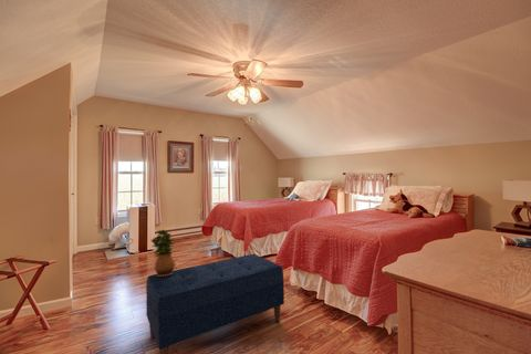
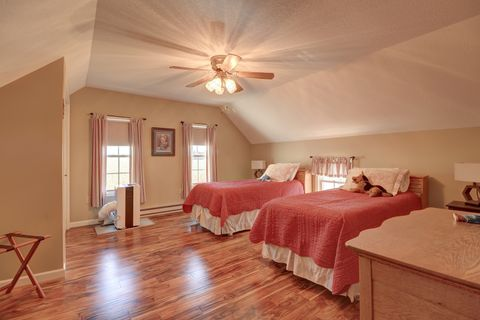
- potted plant (163, 253)
- bench (218, 299)
